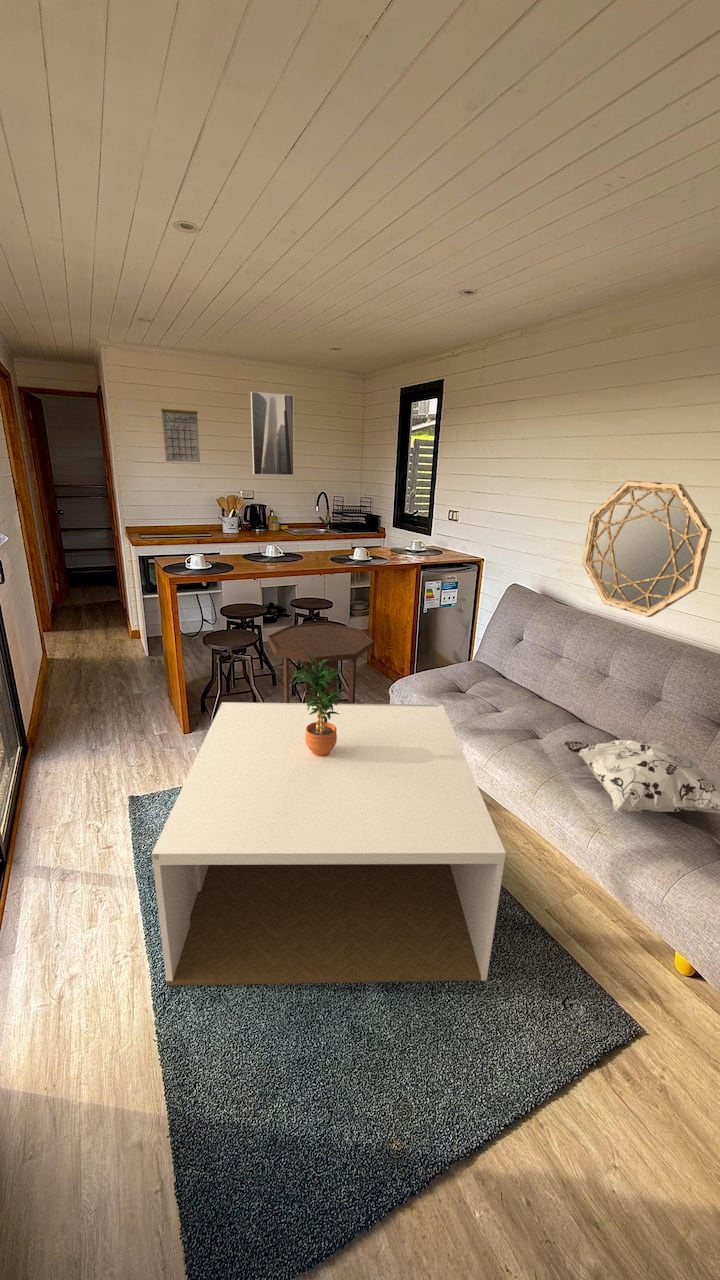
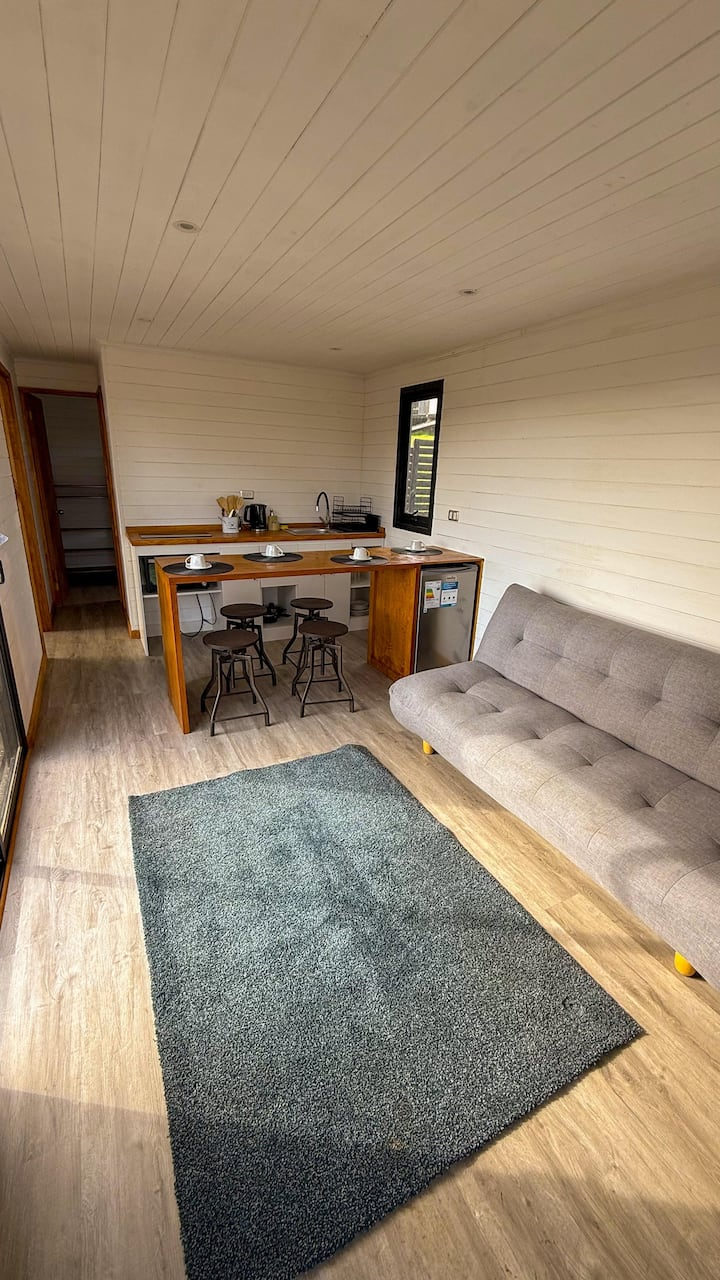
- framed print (273, 435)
- side table (323, 687)
- decorative pillow (646, 774)
- potted plant (317, 701)
- calendar (181, 430)
- home mirror (639, 548)
- coffee table (330, 817)
